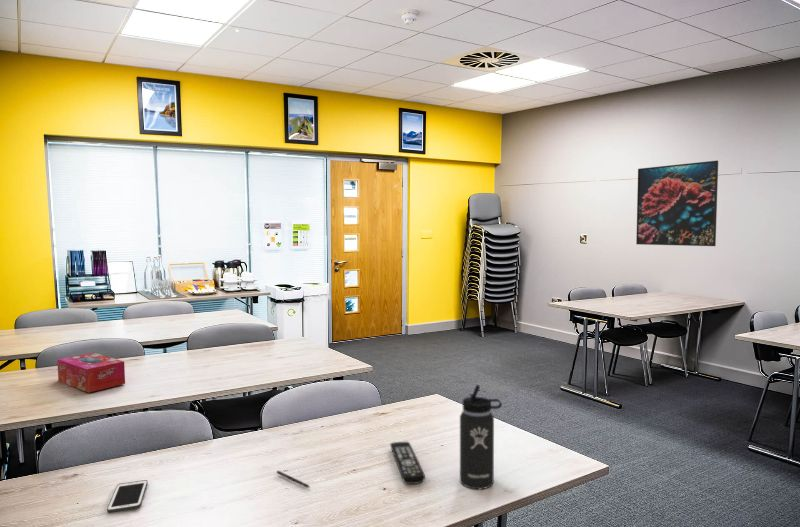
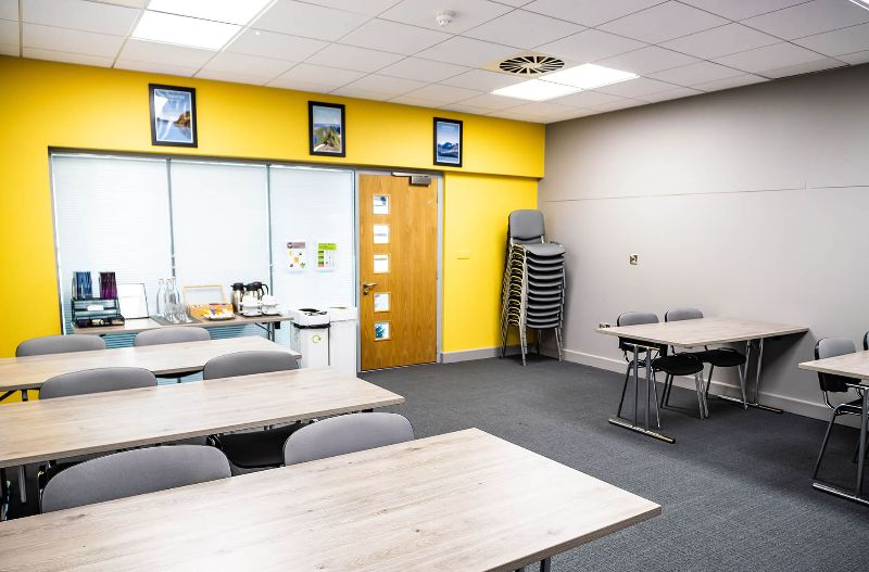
- thermos bottle (480, 433)
- remote control (406, 461)
- tissue box (90, 371)
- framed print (674, 205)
- cell phone (128, 495)
- pen (293, 479)
